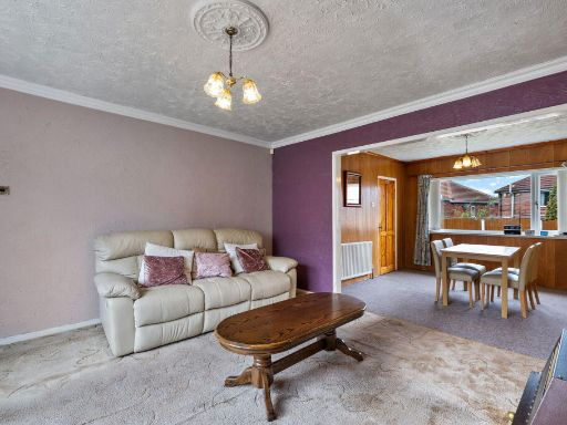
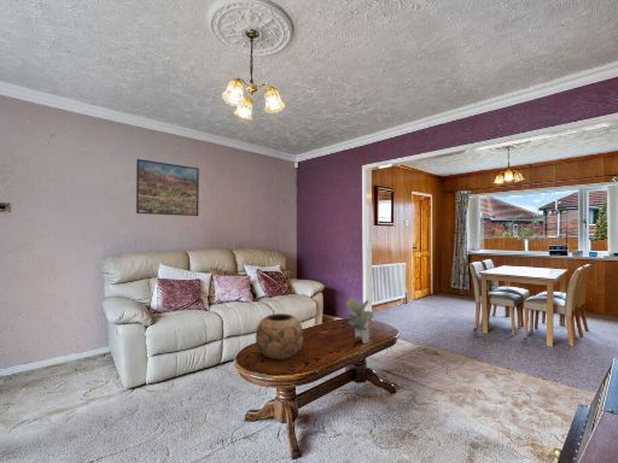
+ potted plant (357, 318)
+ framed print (169, 189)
+ decorative bowl (279, 335)
